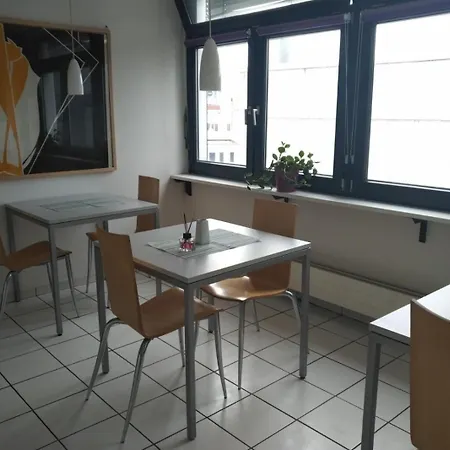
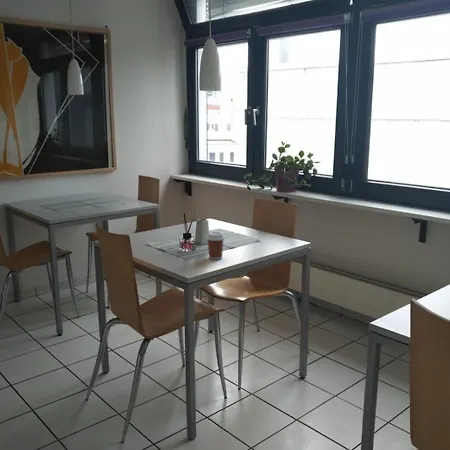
+ coffee cup (215, 245)
